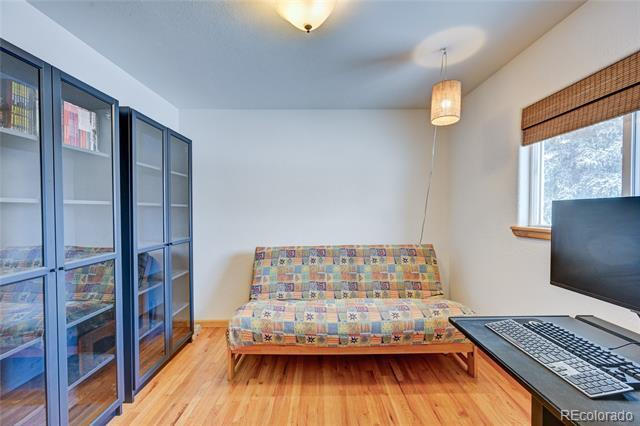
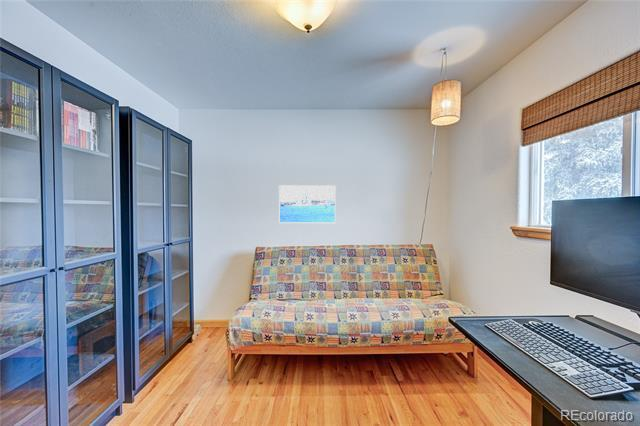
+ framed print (307, 204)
